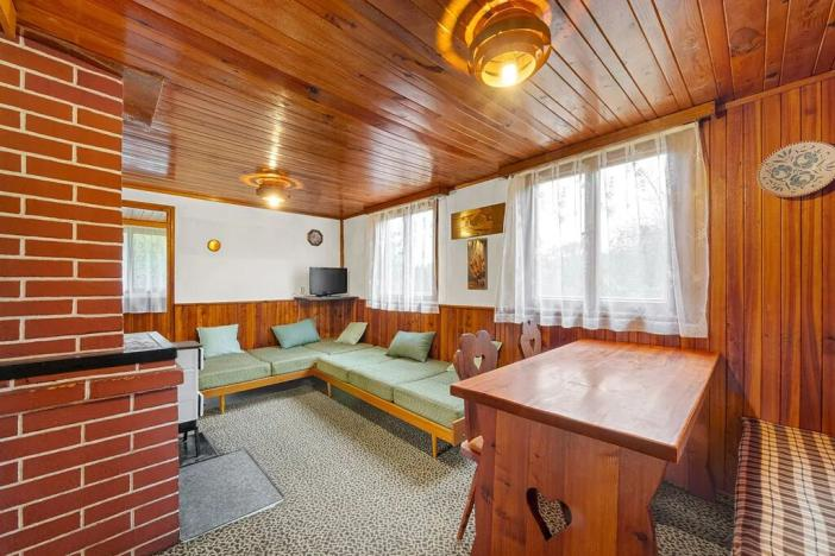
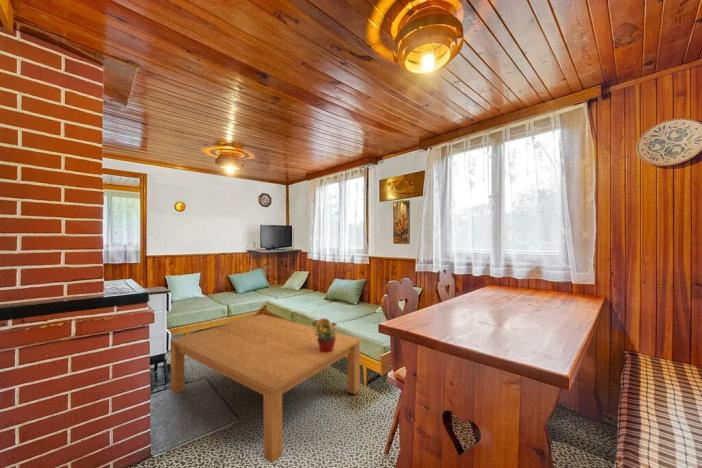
+ coffee table (265, 365)
+ flowerpot (324, 332)
